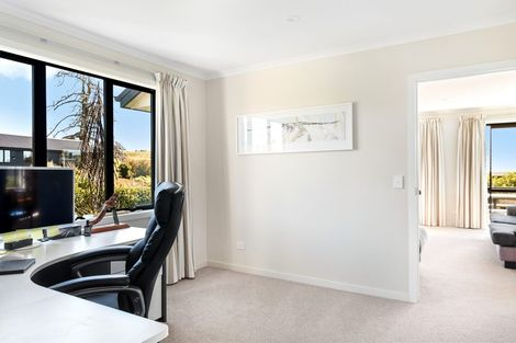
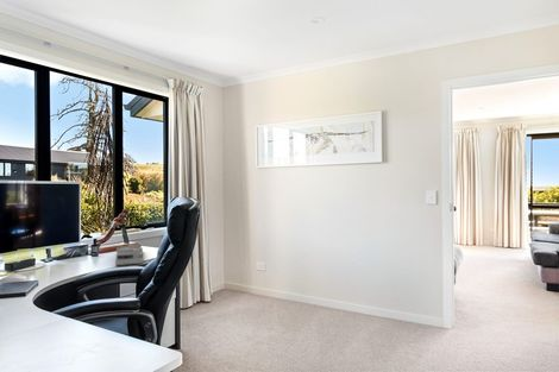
+ desk organizer (130, 251)
